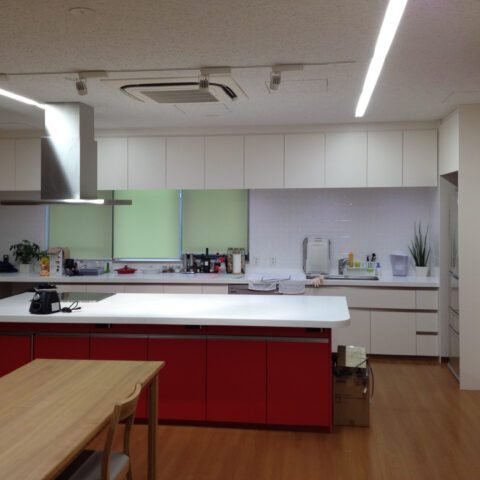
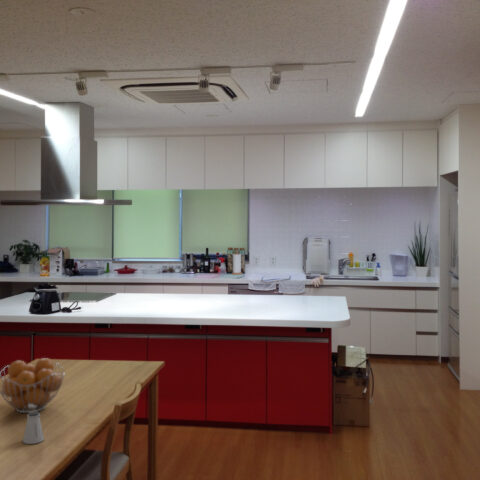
+ saltshaker (33, 426)
+ fruit basket (30, 384)
